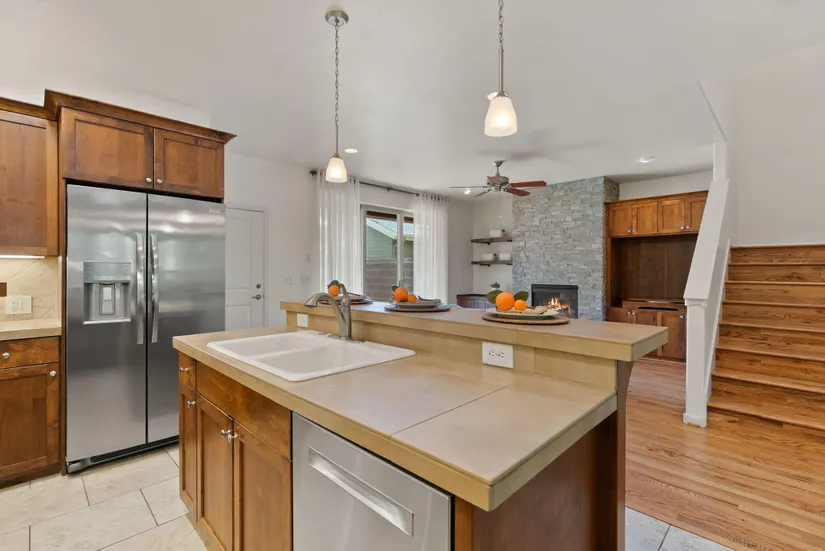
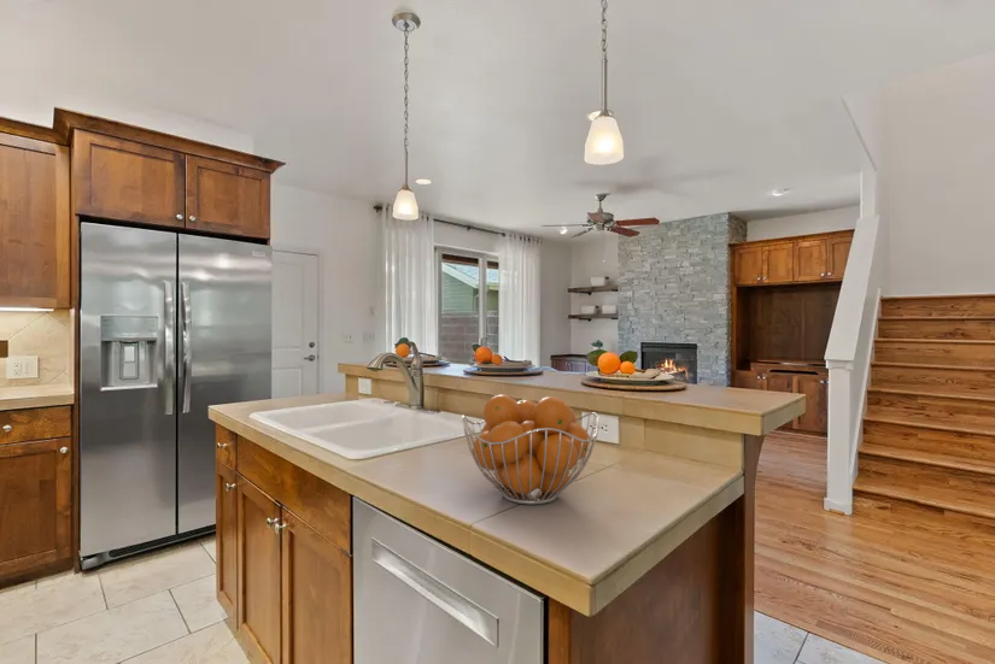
+ fruit basket (529, 443)
